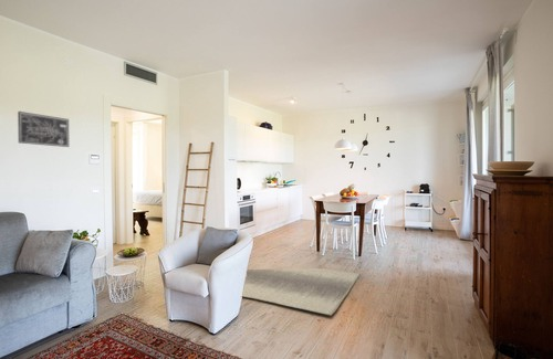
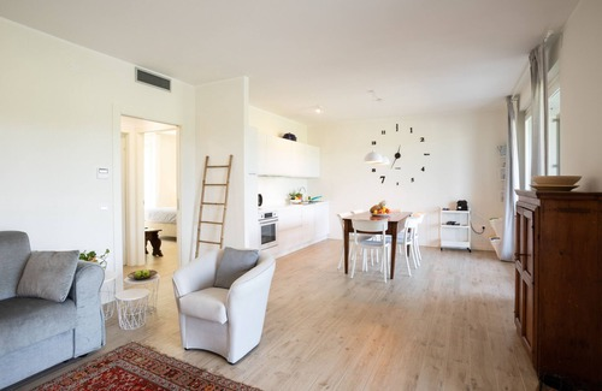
- rug (272, 277)
- wall art (44, 129)
